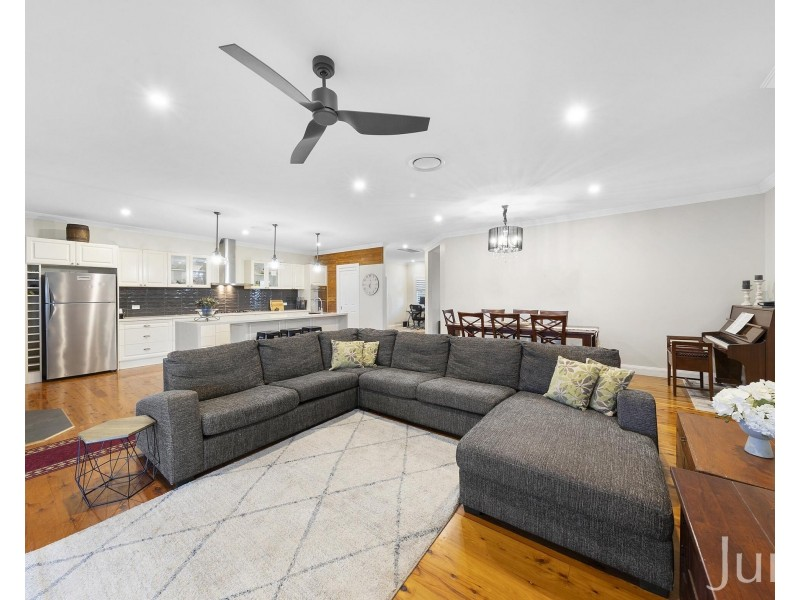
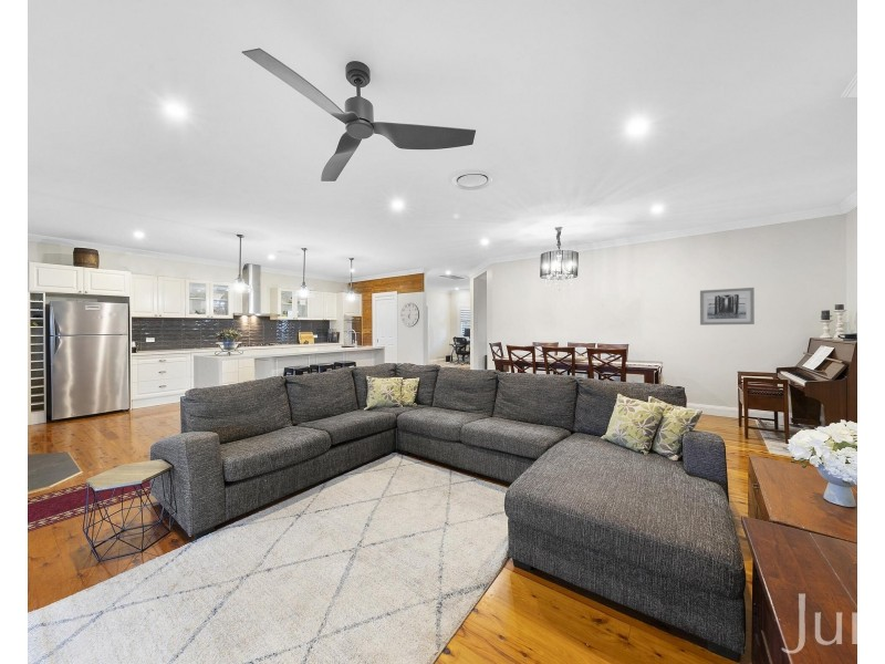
+ wall art (726, 307)
